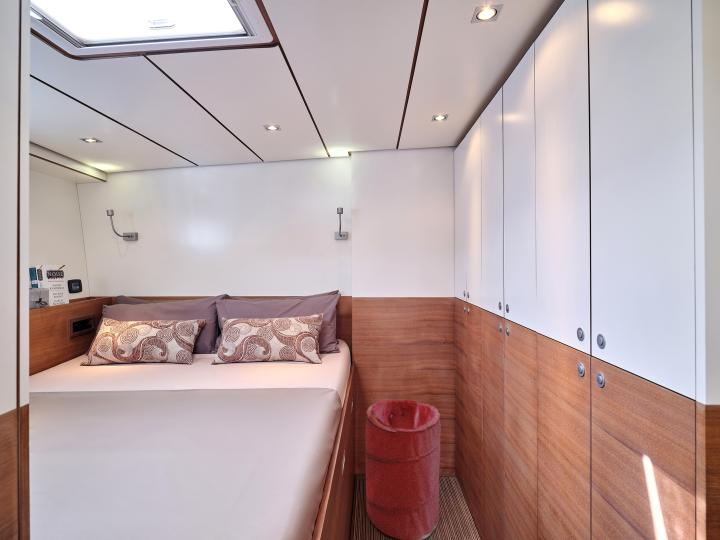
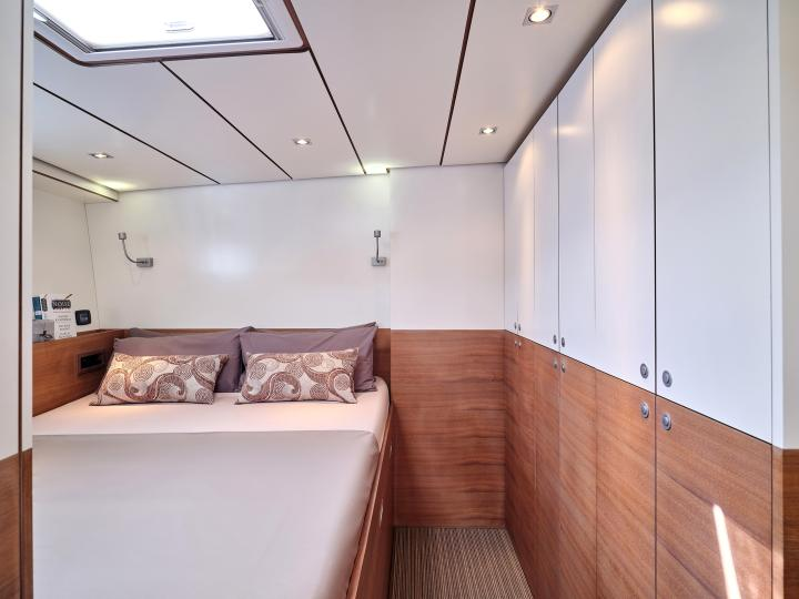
- laundry hamper (402, 457)
